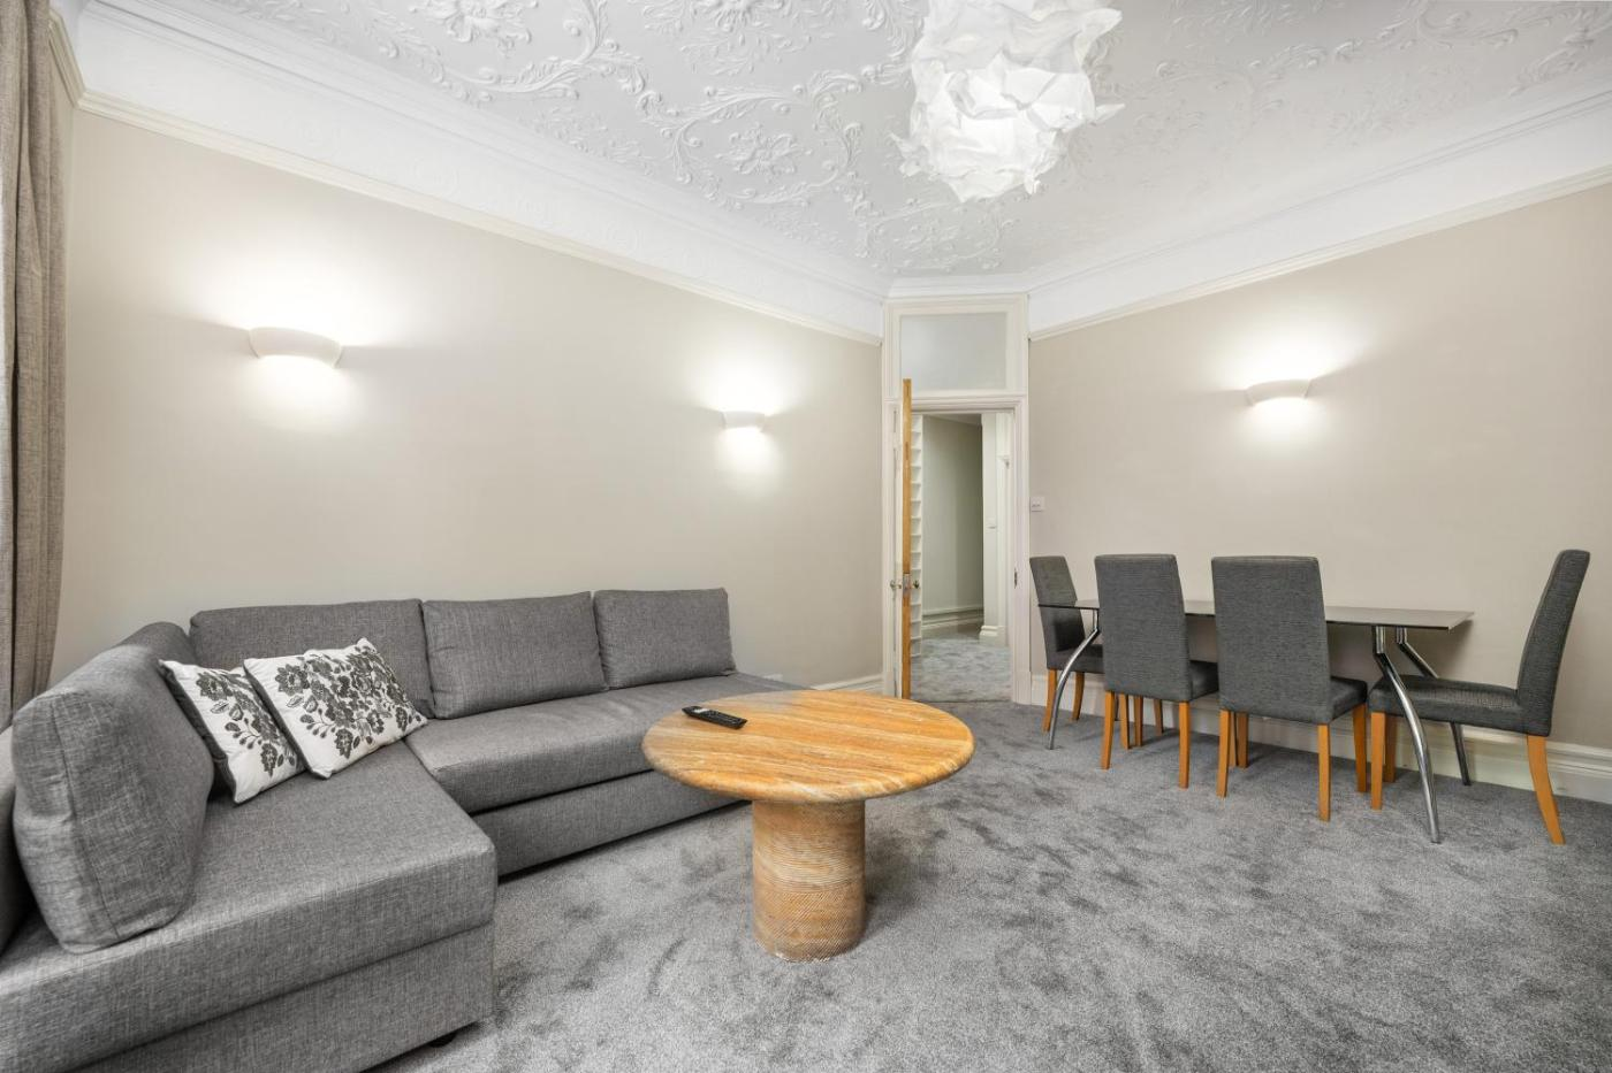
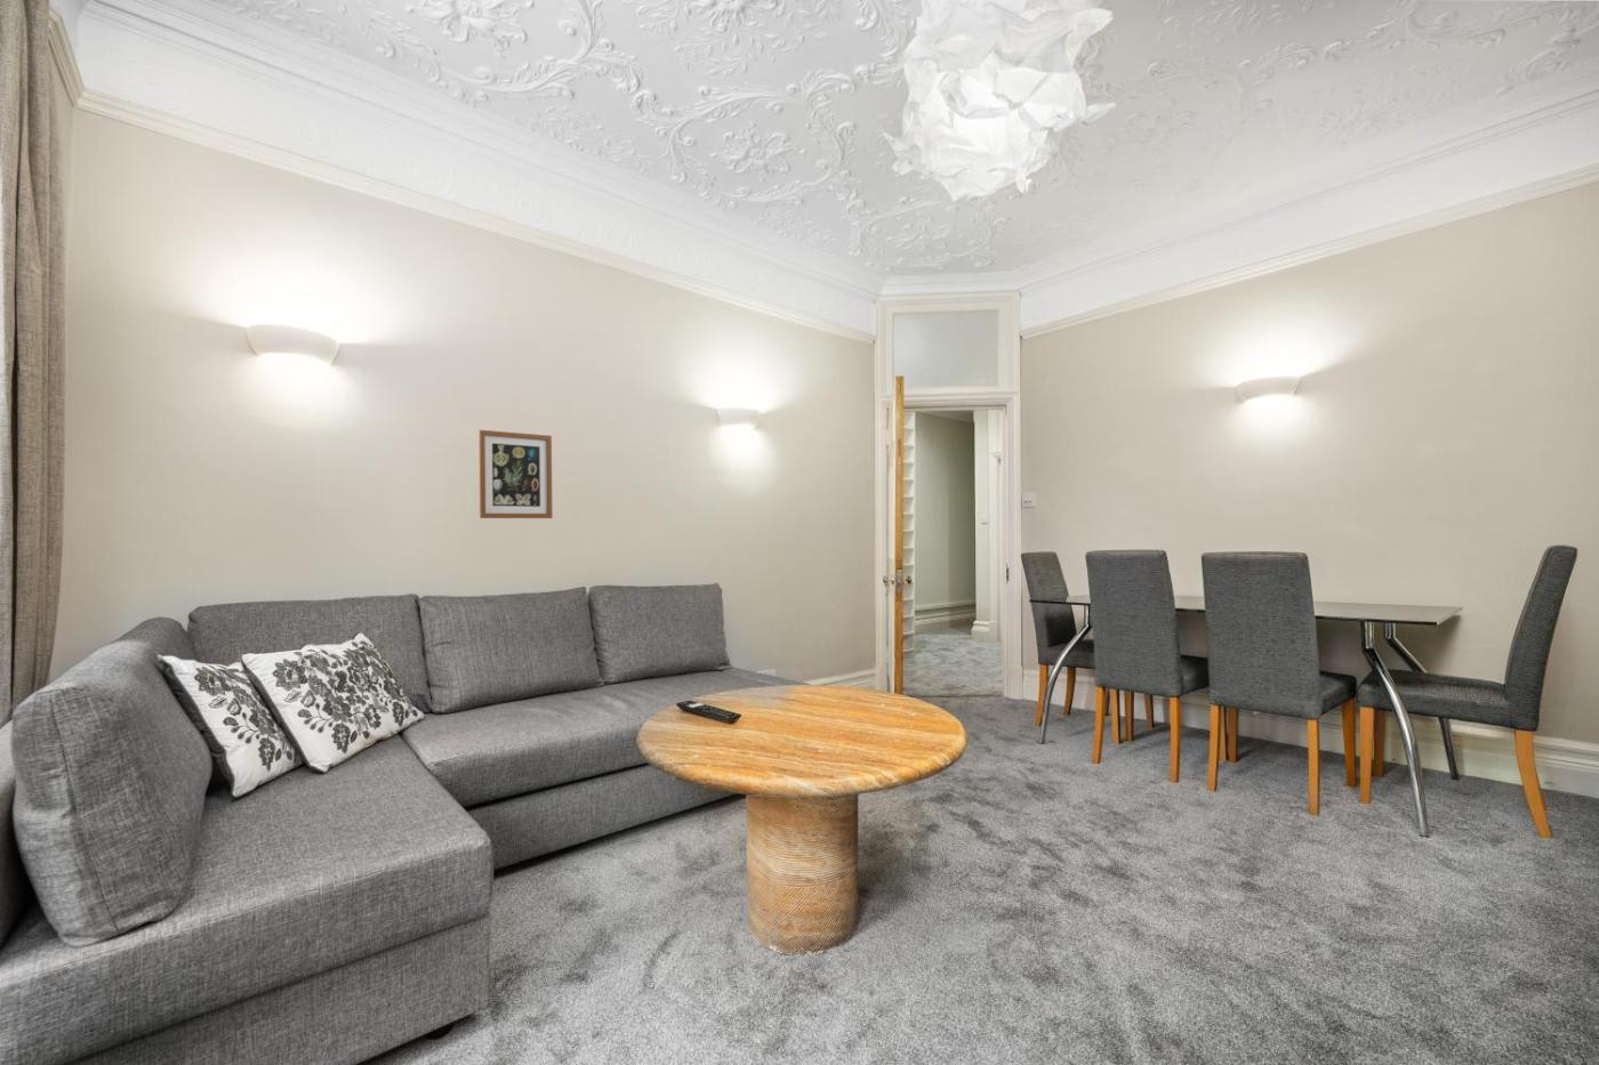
+ wall art (516, 475)
